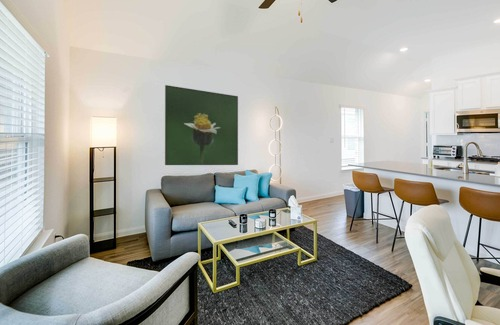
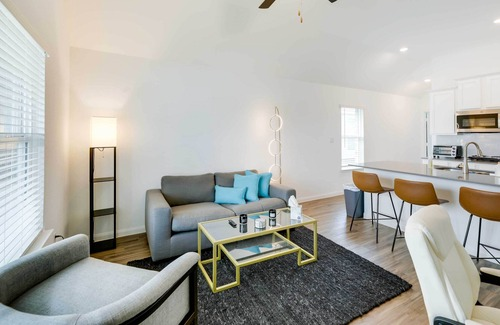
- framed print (204, 128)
